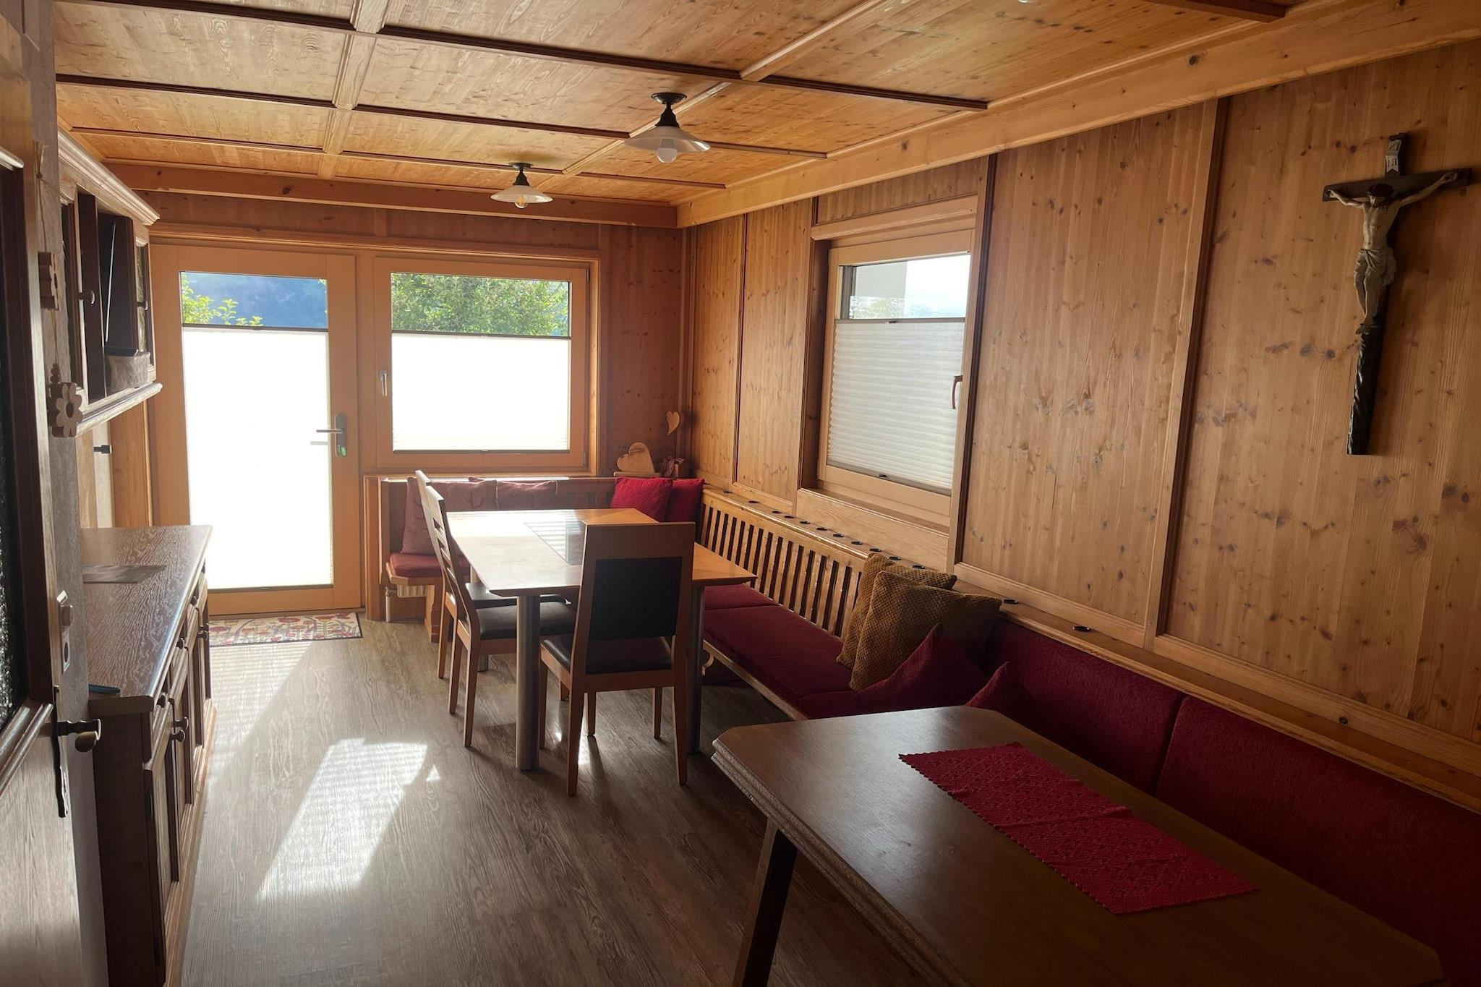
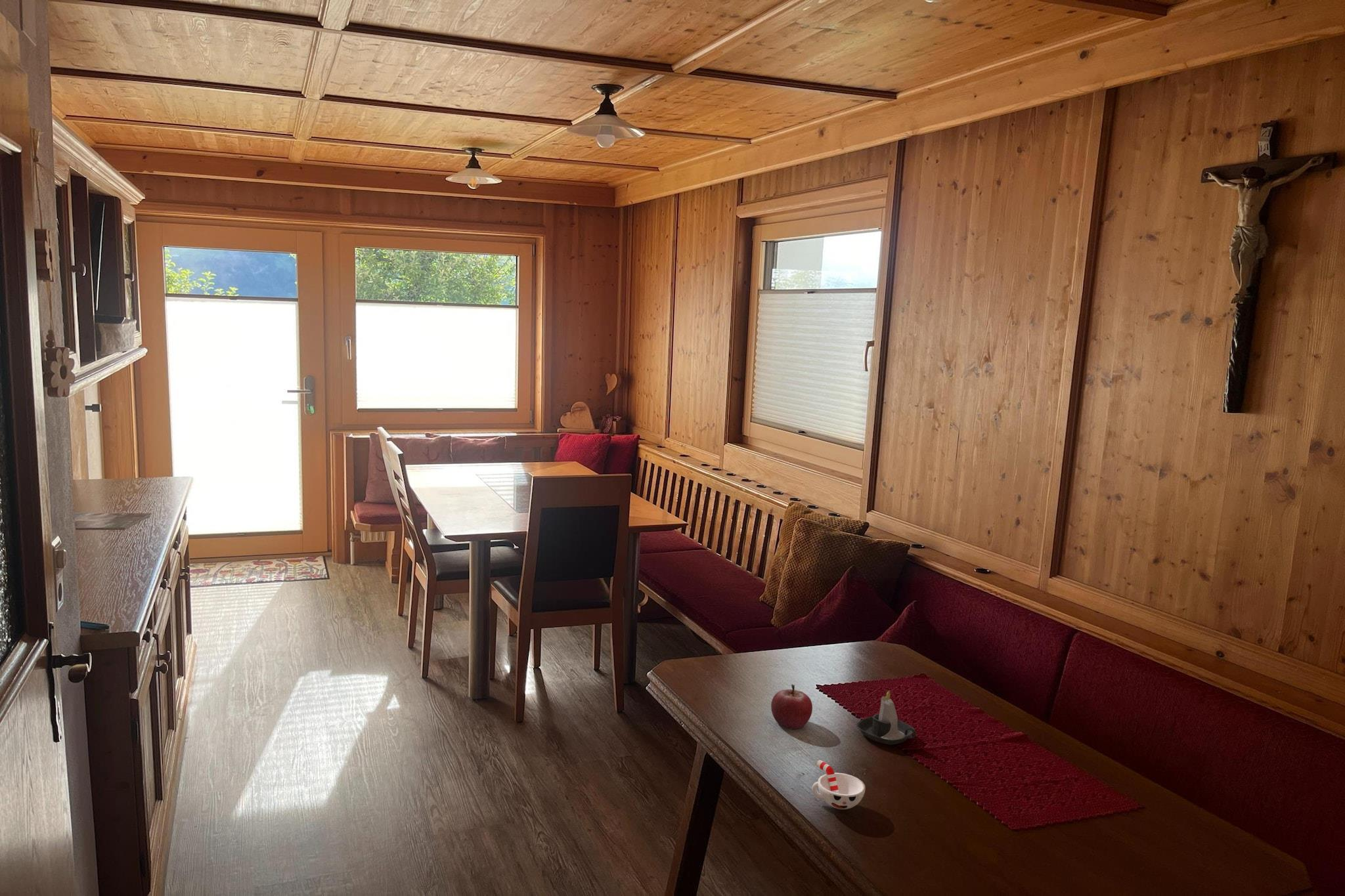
+ candle (890, 713)
+ fruit (792, 704)
+ cup (838, 788)
